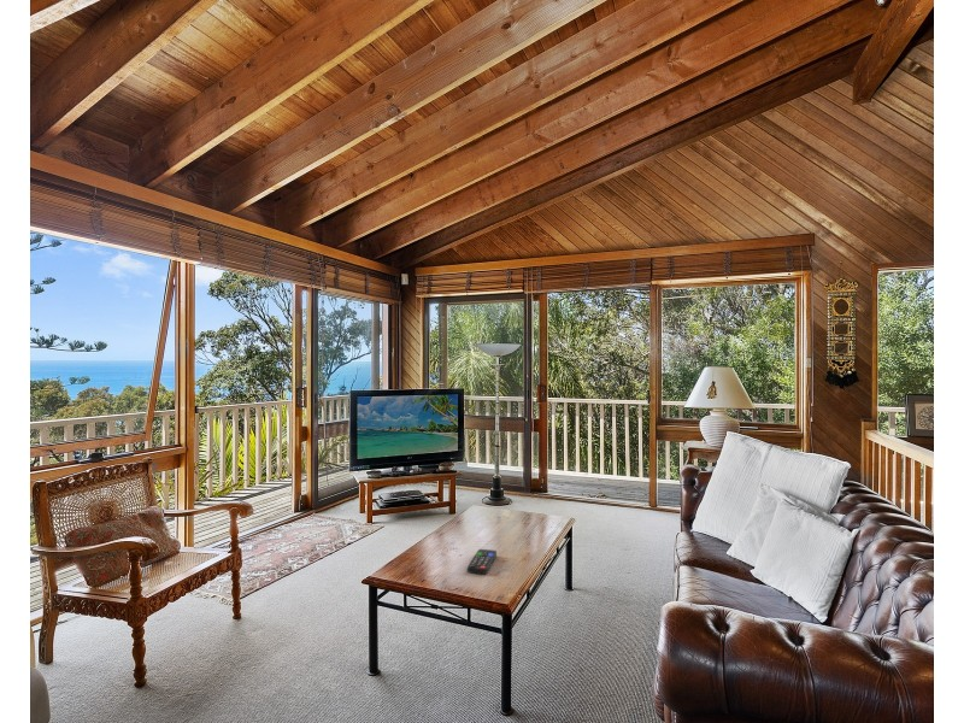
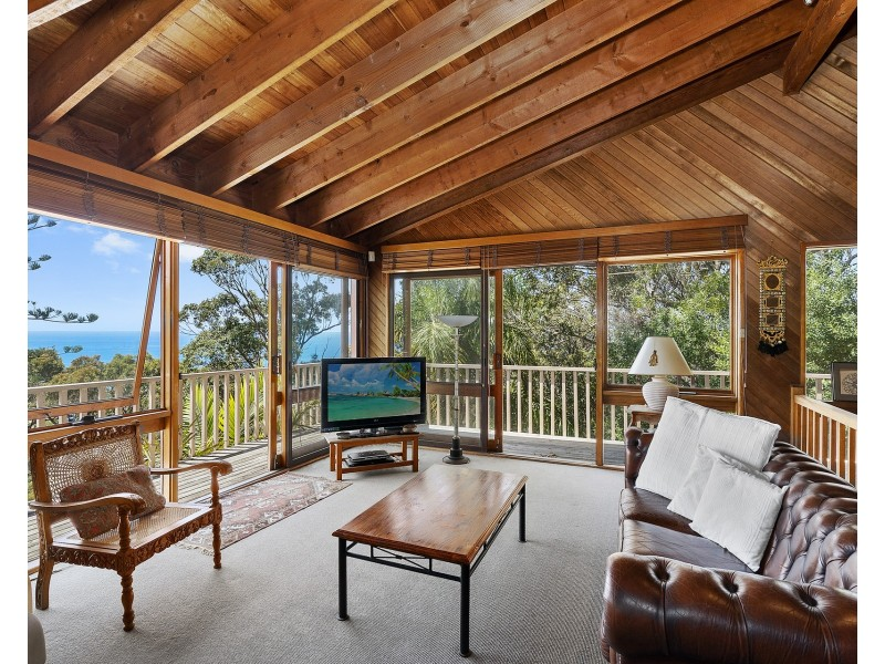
- remote control (482, 560)
